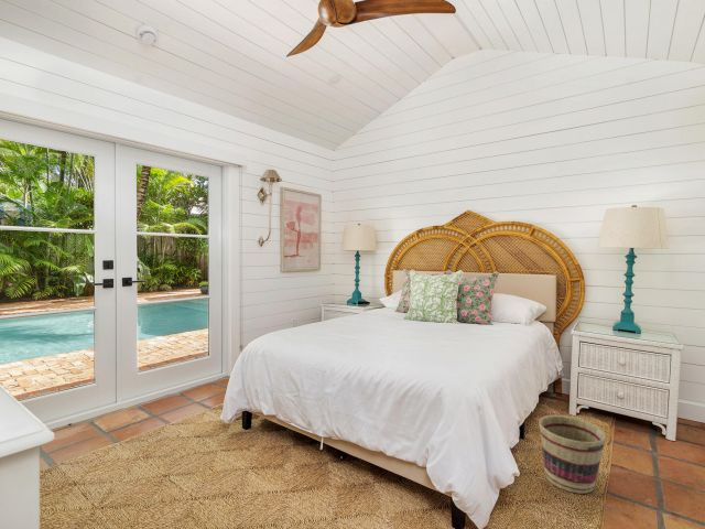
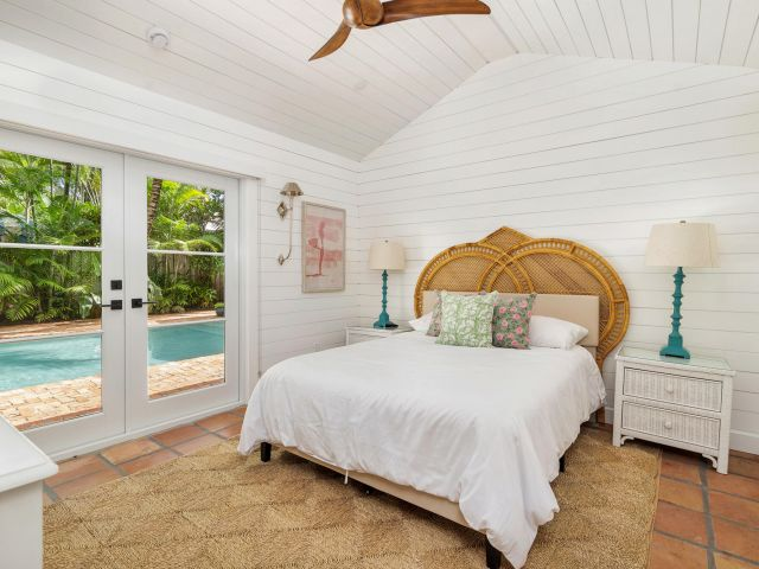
- basket (570, 453)
